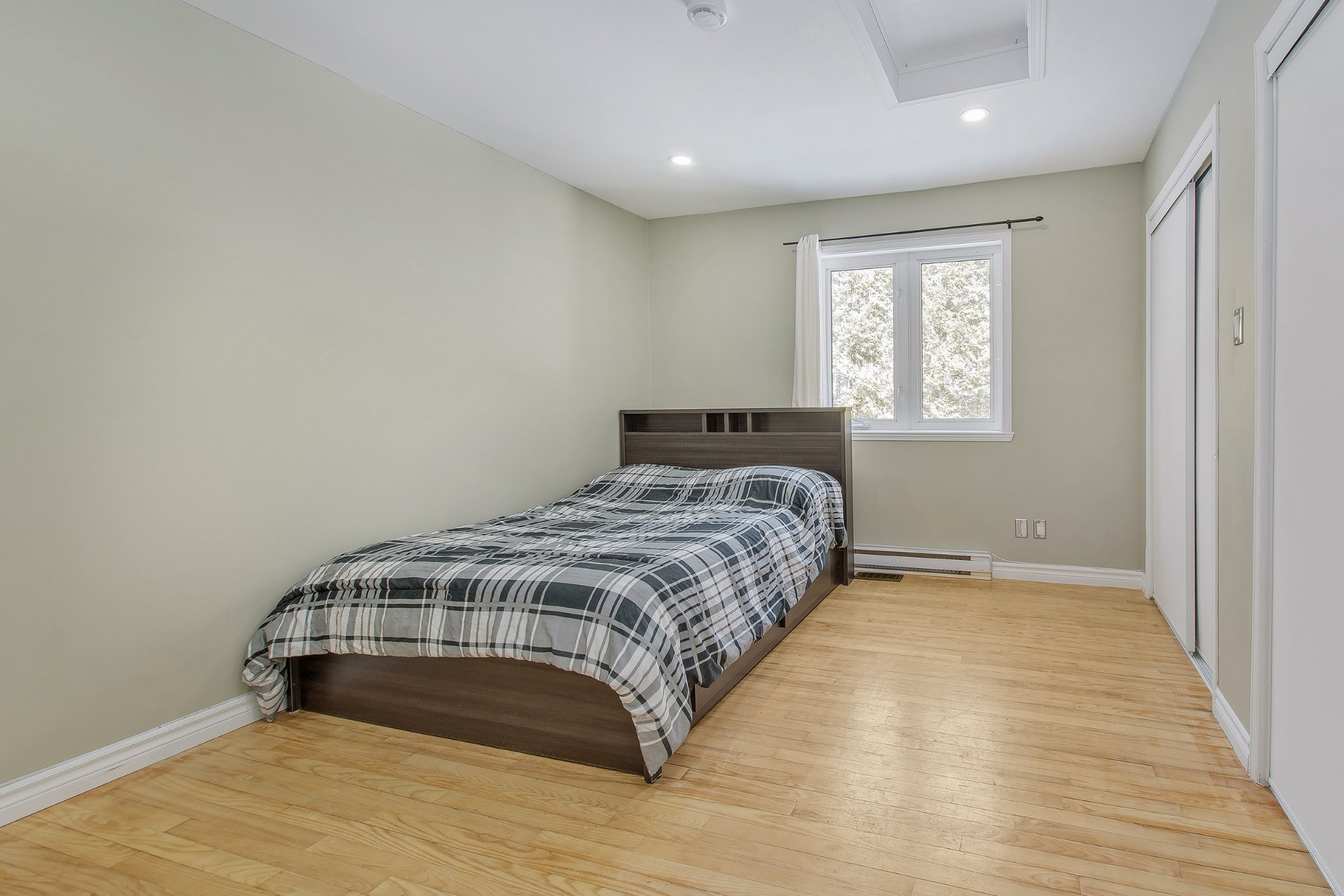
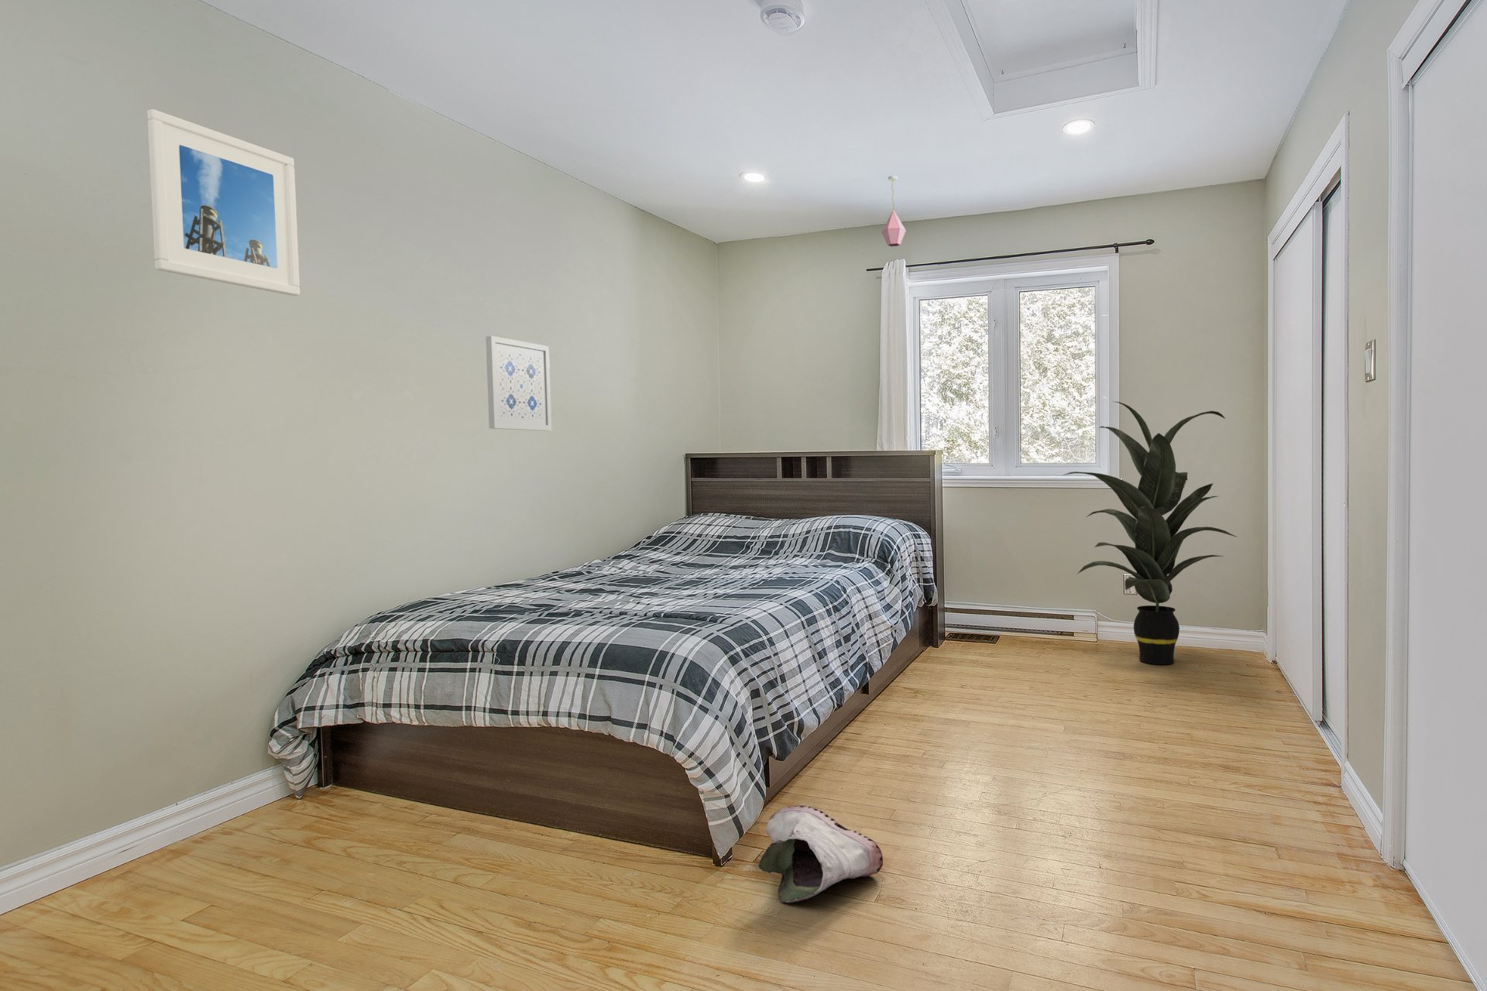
+ wall art (520, 386)
+ shoe (799, 848)
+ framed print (229, 210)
+ pendant light (893, 210)
+ indoor plant (1145, 530)
